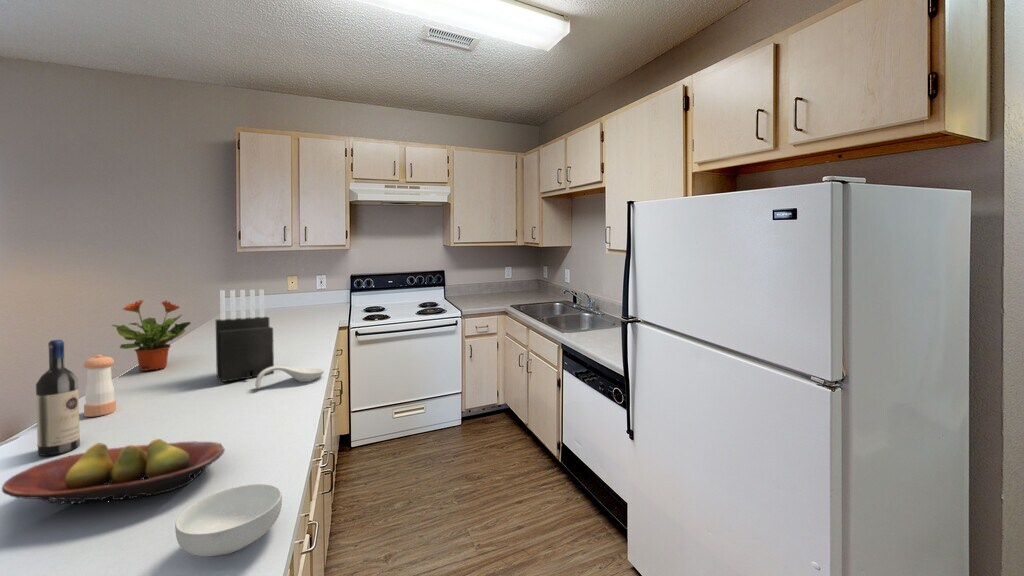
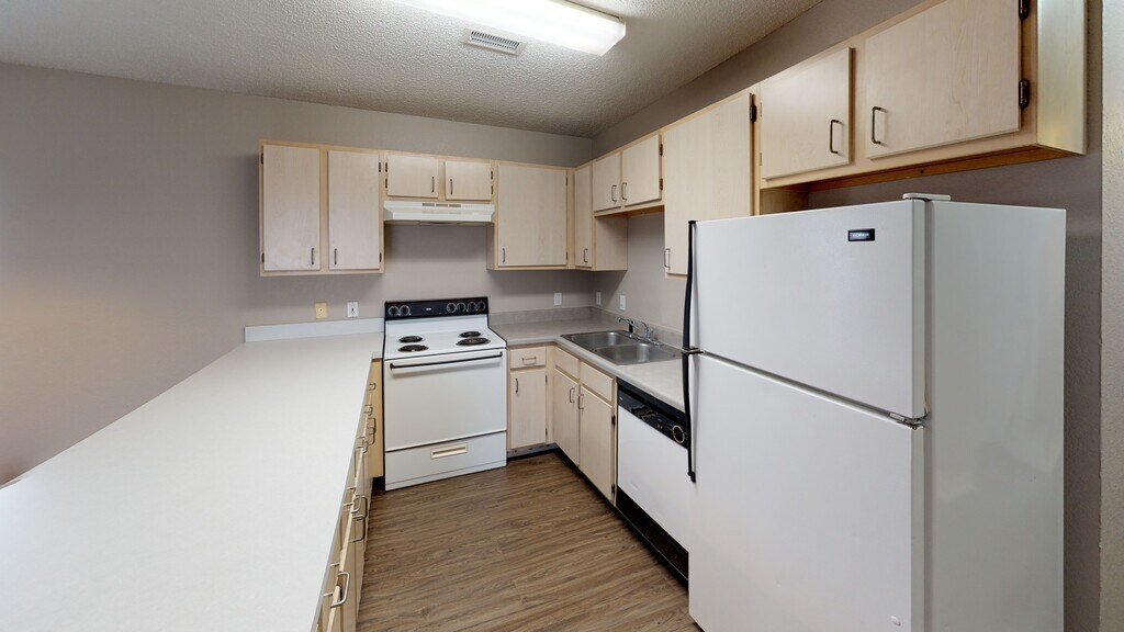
- cereal bowl (232, 523)
- pepper shaker (99, 383)
- knife block (245, 333)
- fruit bowl (124, 465)
- spoon rest (291, 373)
- potted plant (153, 333)
- wine bottle (57, 395)
